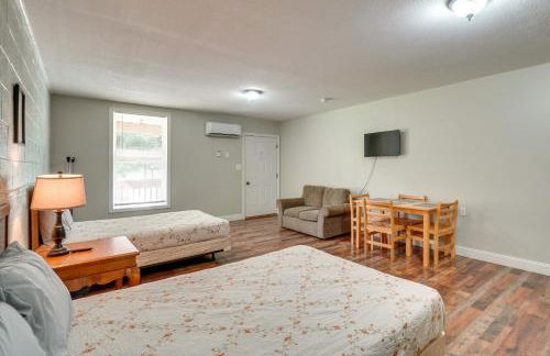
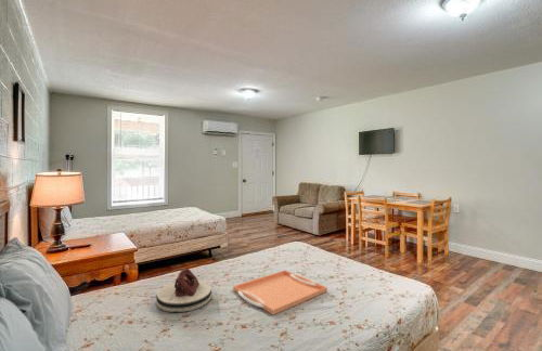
+ handbag (184, 285)
+ serving tray (280, 288)
